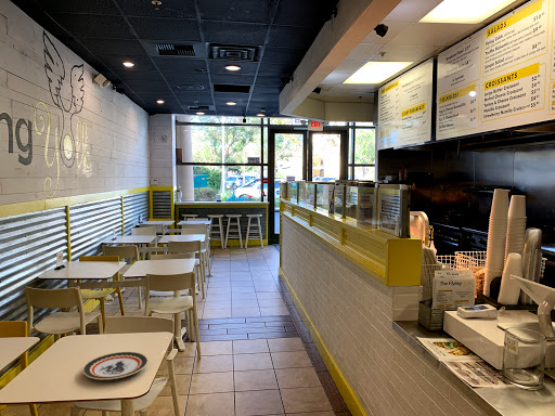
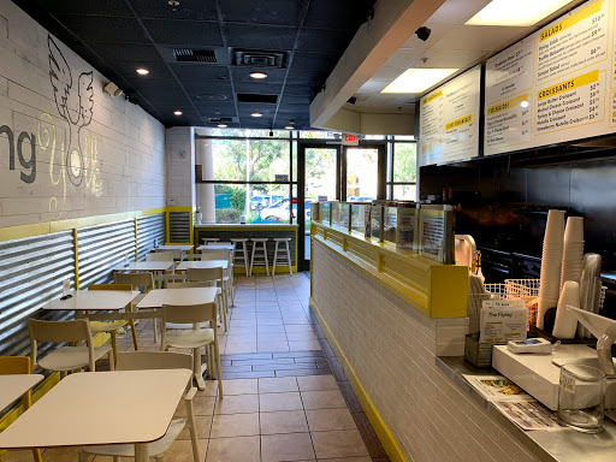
- plate (116, 366)
